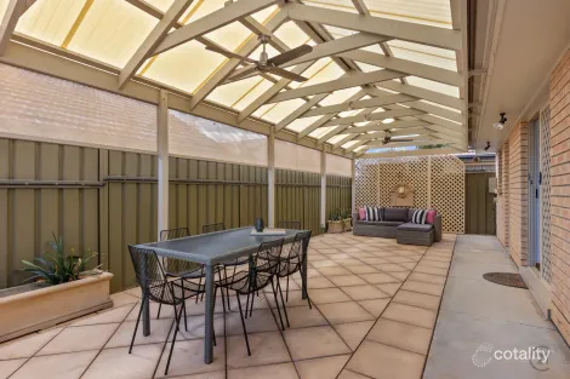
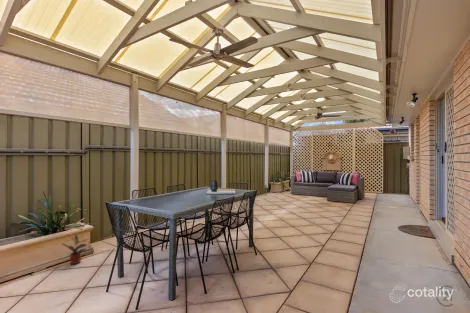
+ potted plant (77, 248)
